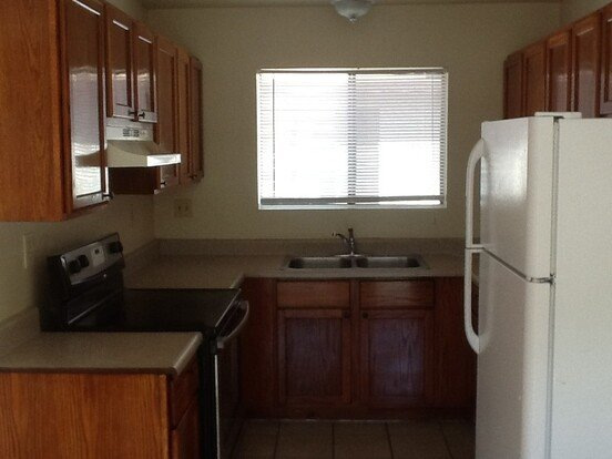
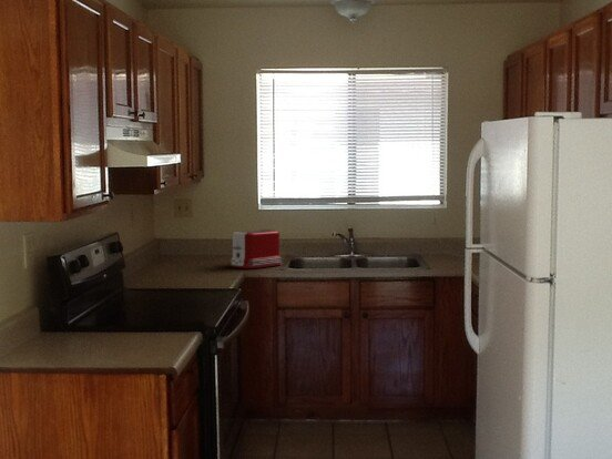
+ toaster (256, 248)
